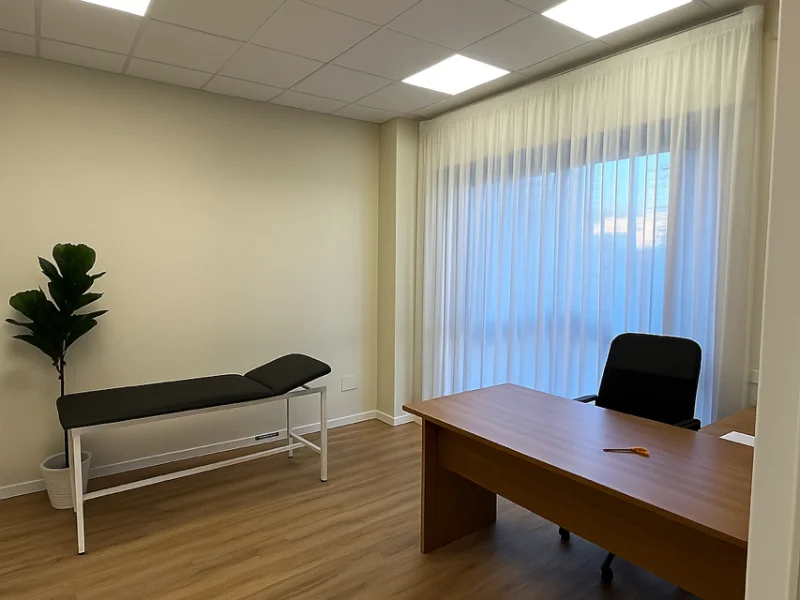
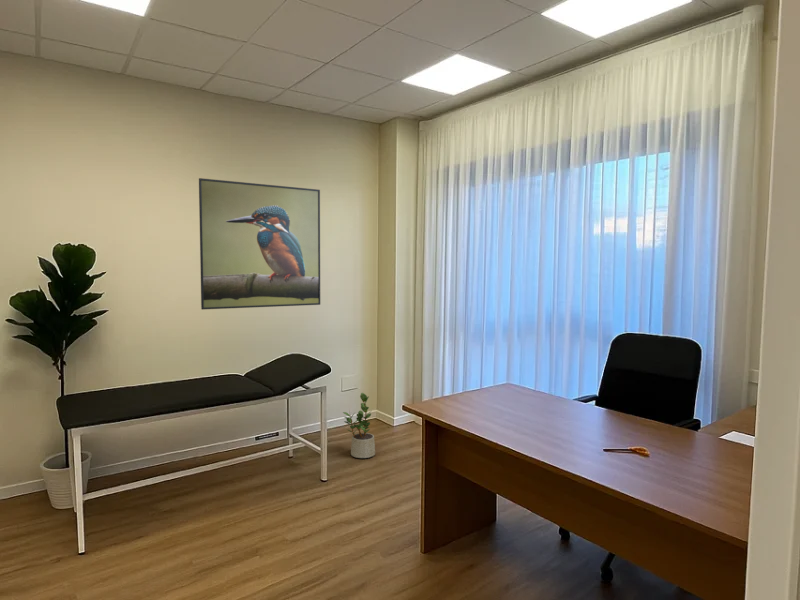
+ potted plant (359, 425)
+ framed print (263, 246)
